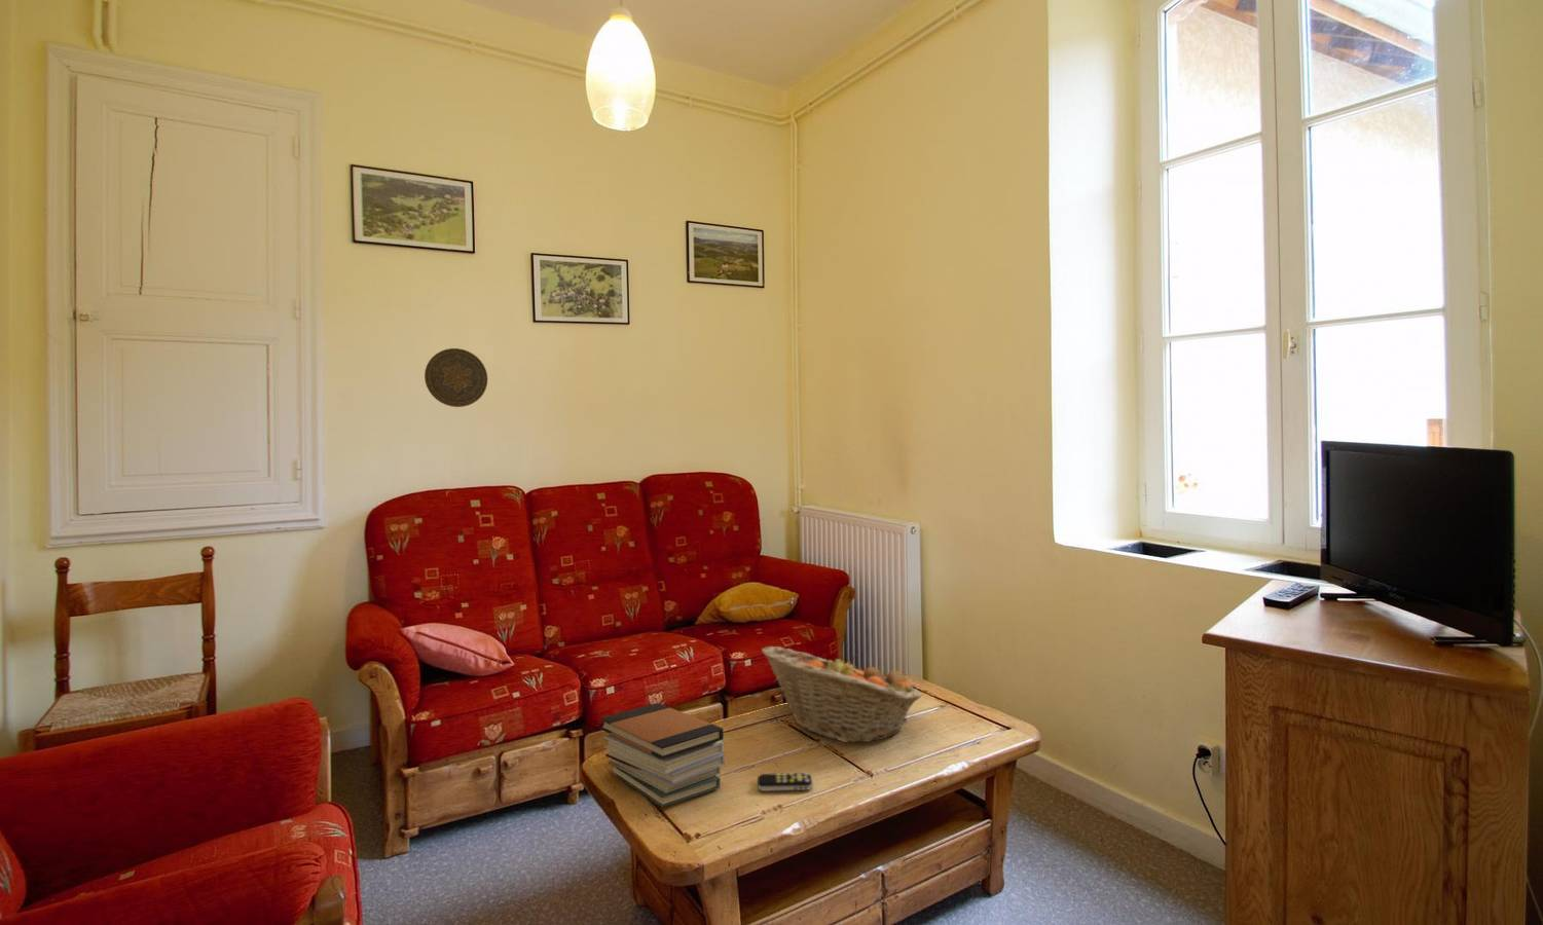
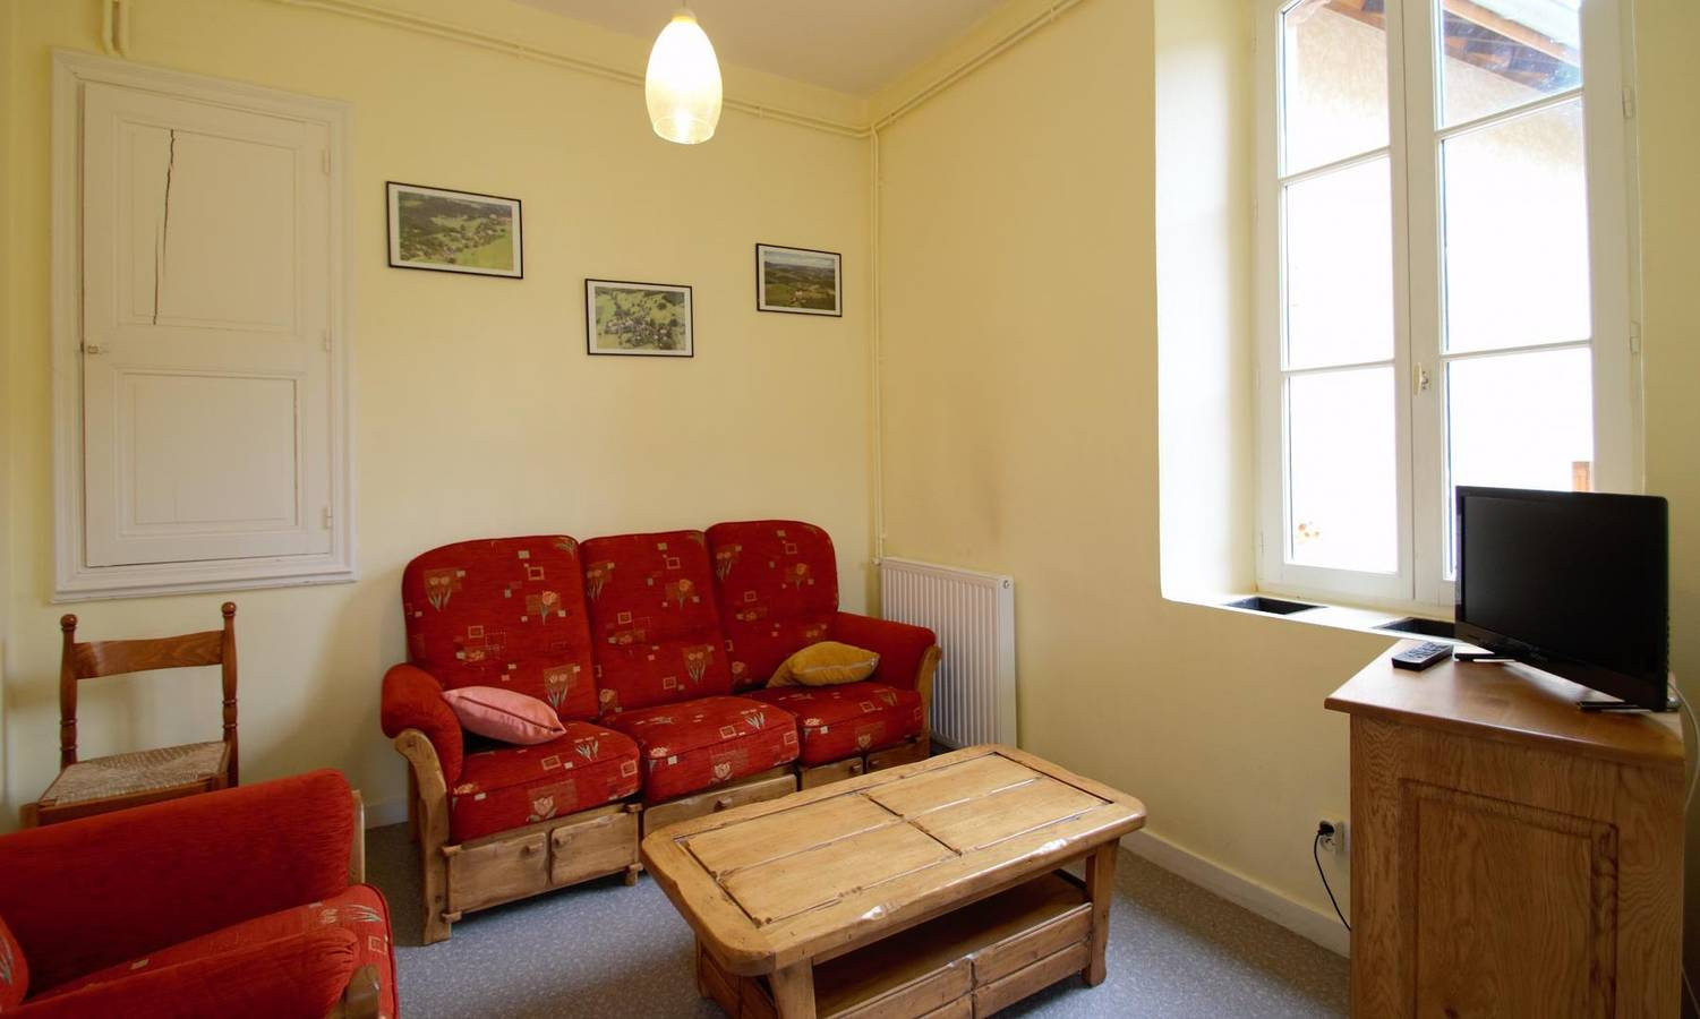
- fruit basket (838, 685)
- remote control (784, 781)
- book stack (662, 751)
- decorative plate (456, 378)
